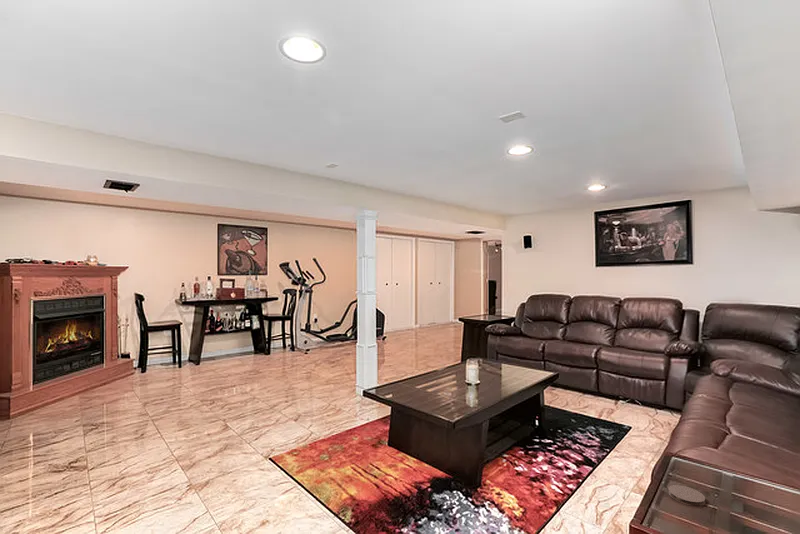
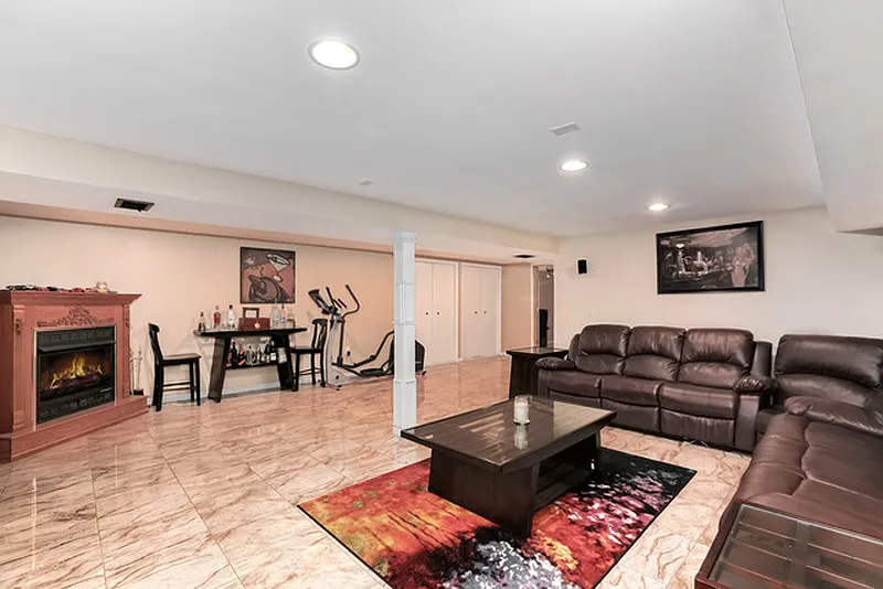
- coaster (686, 495)
